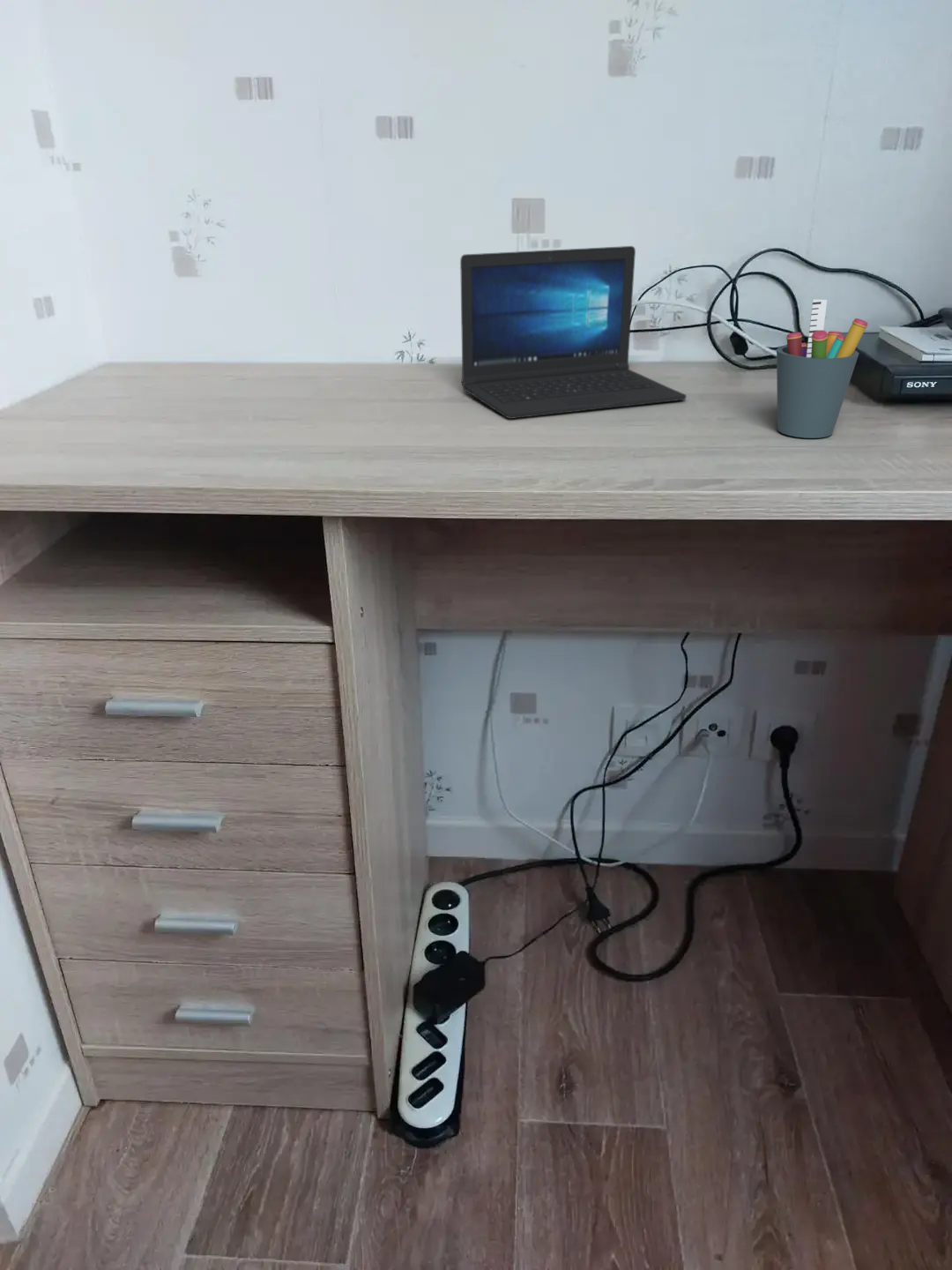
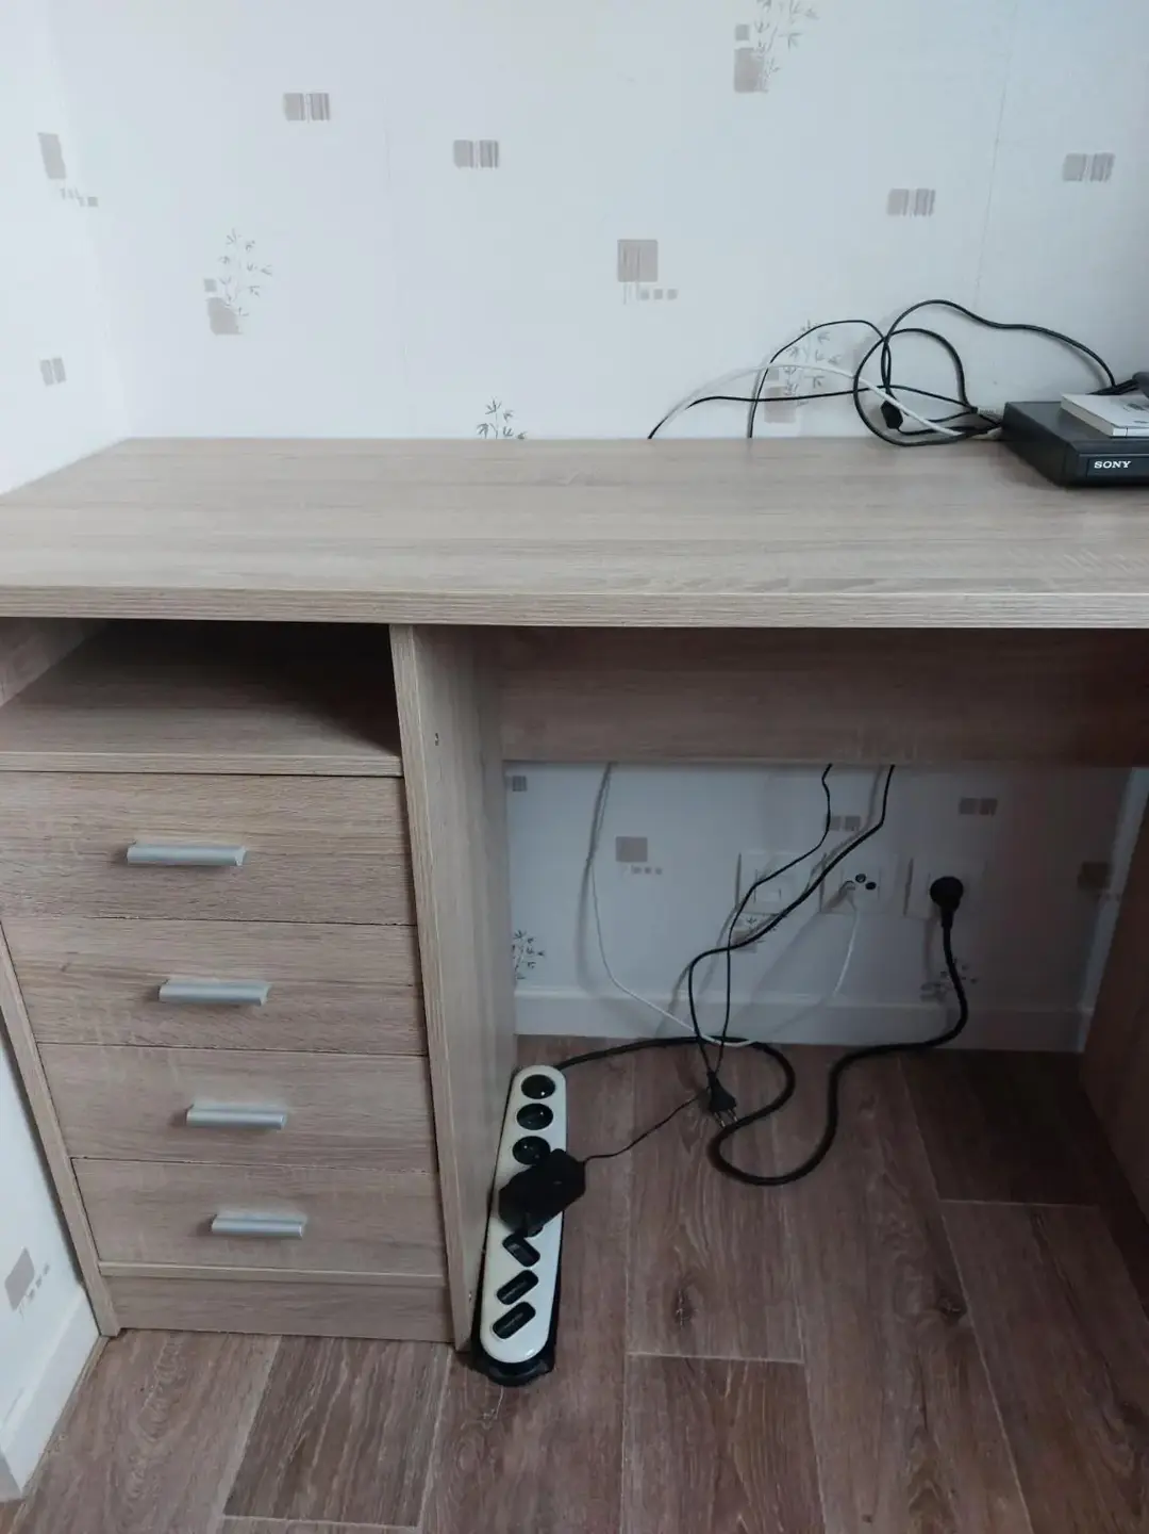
- laptop (573, 328)
- pen holder (815, 370)
